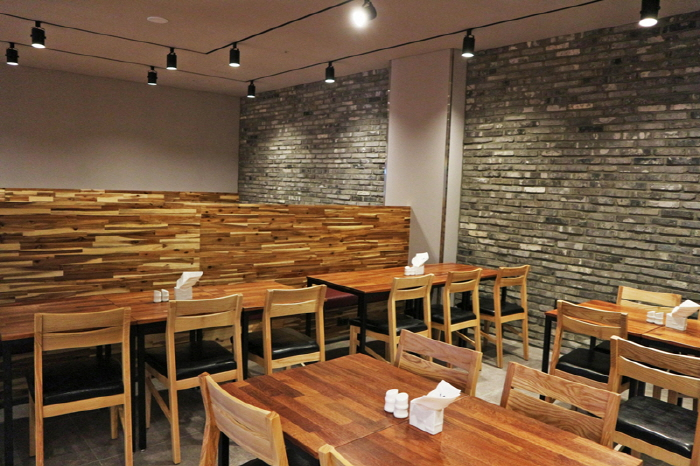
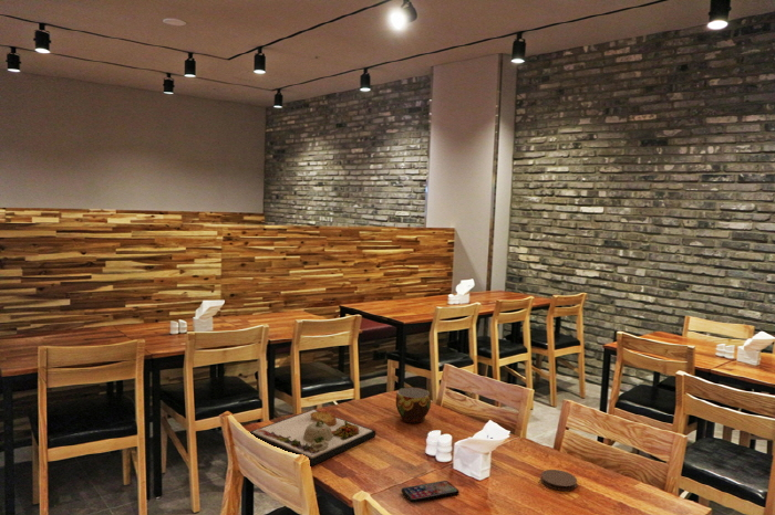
+ smartphone (430, 491)
+ coaster (558, 480)
+ dinner plate (312, 427)
+ cup (413, 404)
